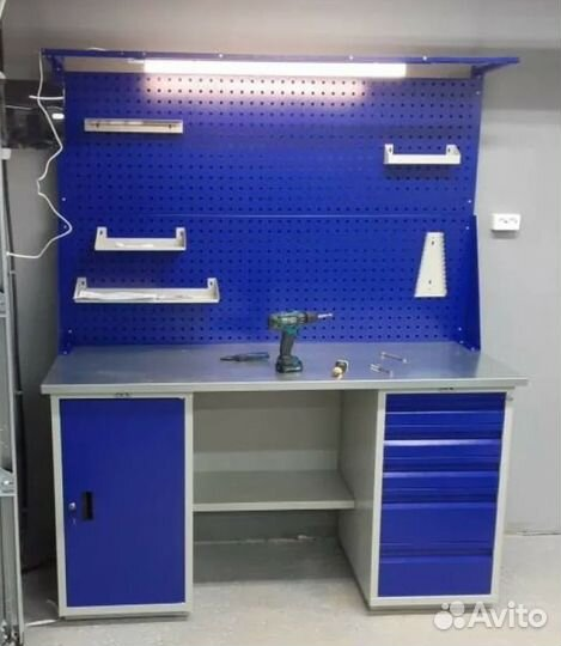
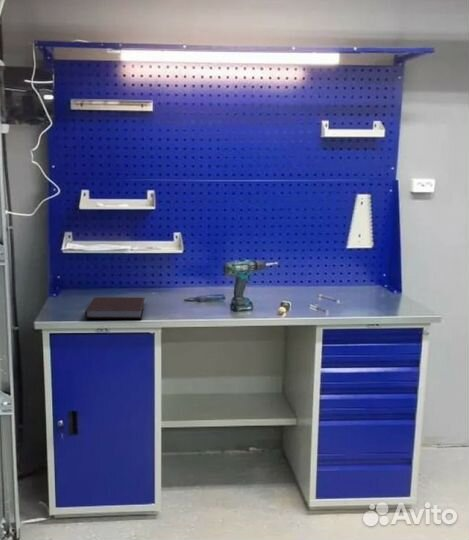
+ notebook (116, 307)
